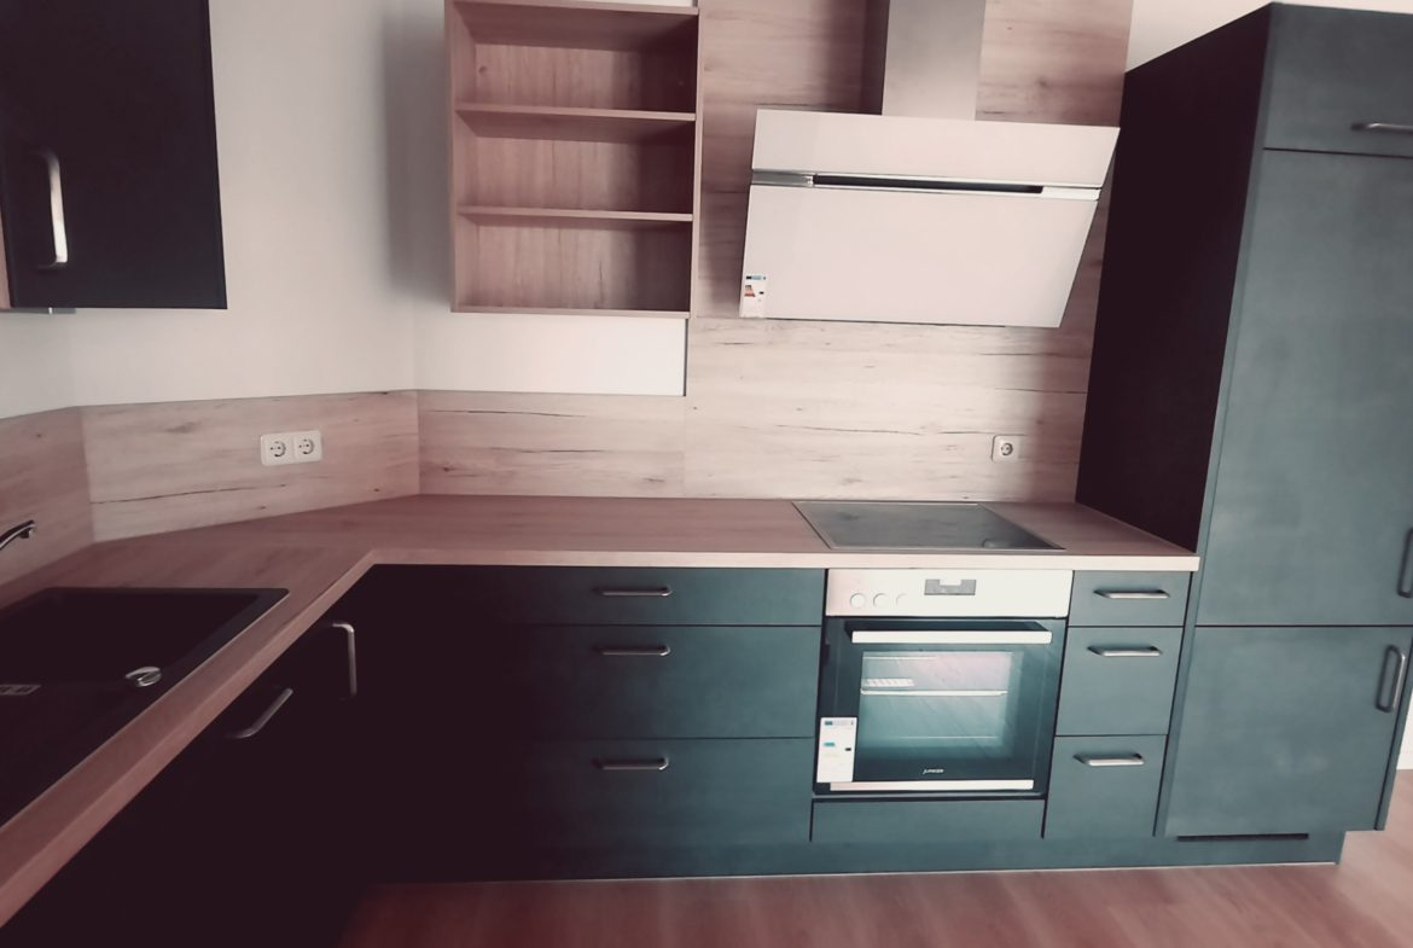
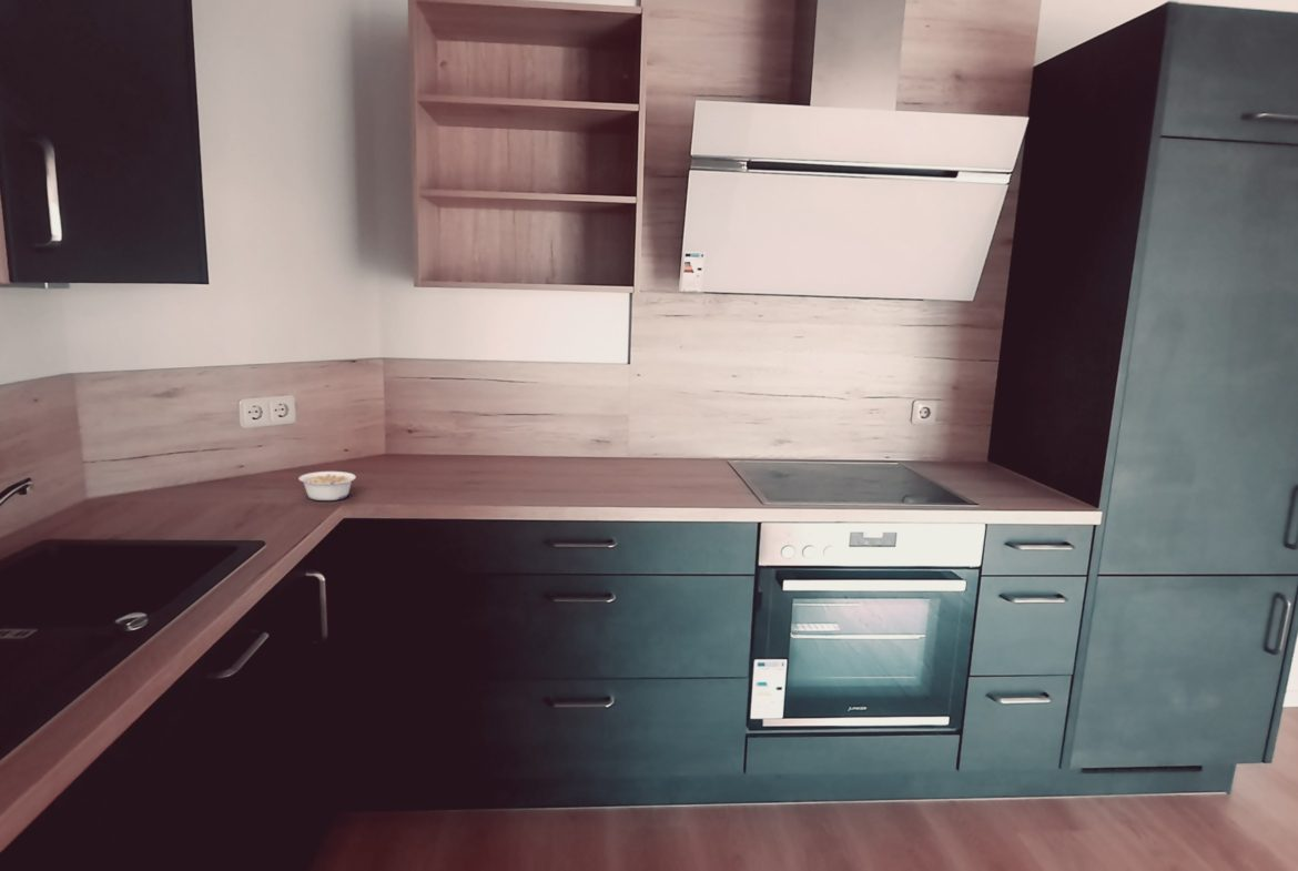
+ legume (329, 485)
